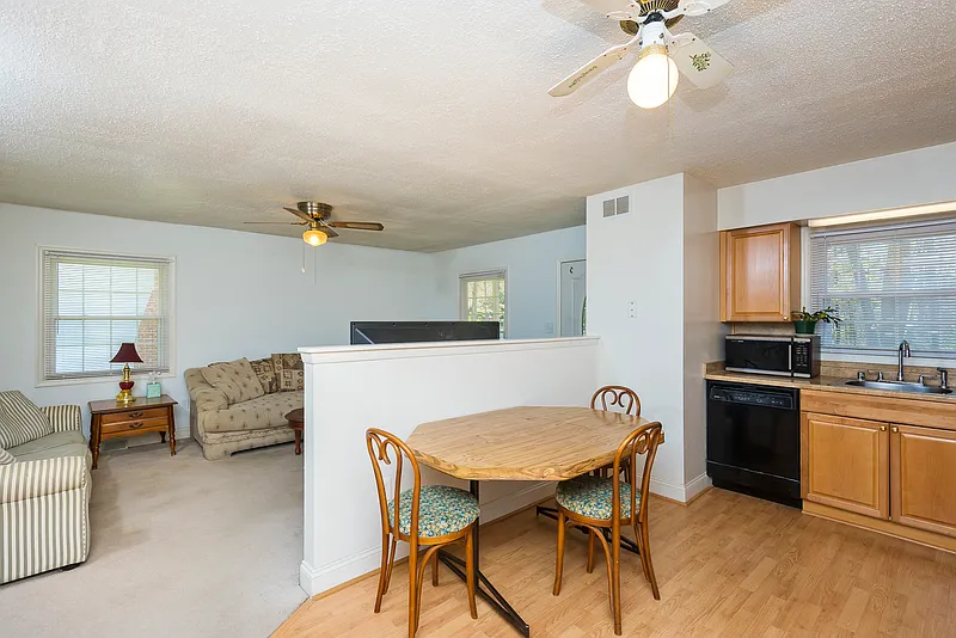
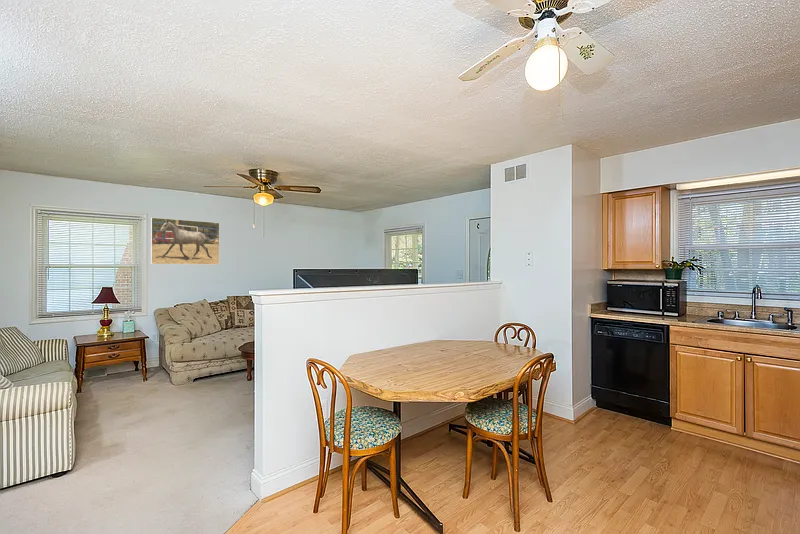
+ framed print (186, 242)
